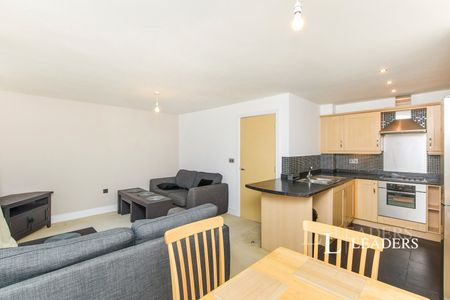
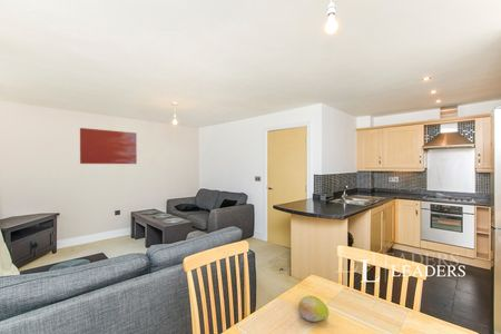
+ wall art (109, 147)
+ fruit (313, 307)
